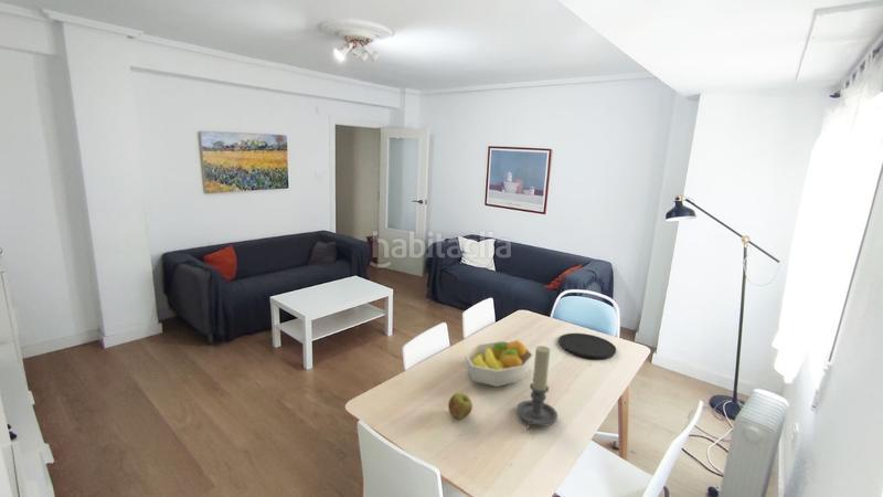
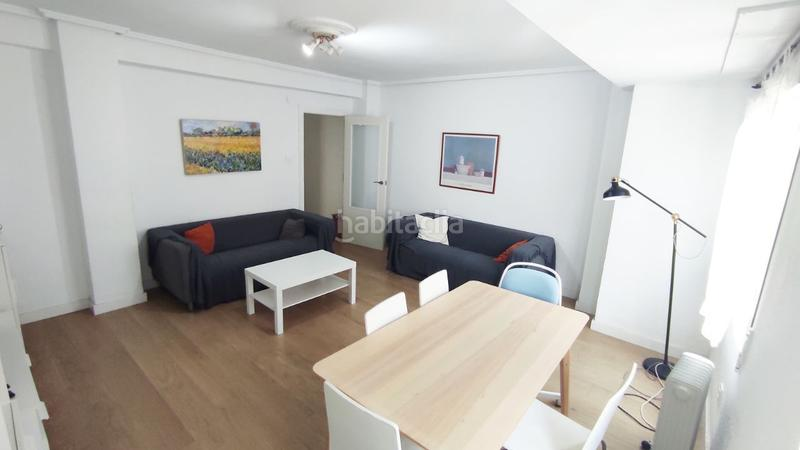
- fruit bowl (499, 360)
- candle holder (538, 384)
- apple (460, 405)
- plate (586, 345)
